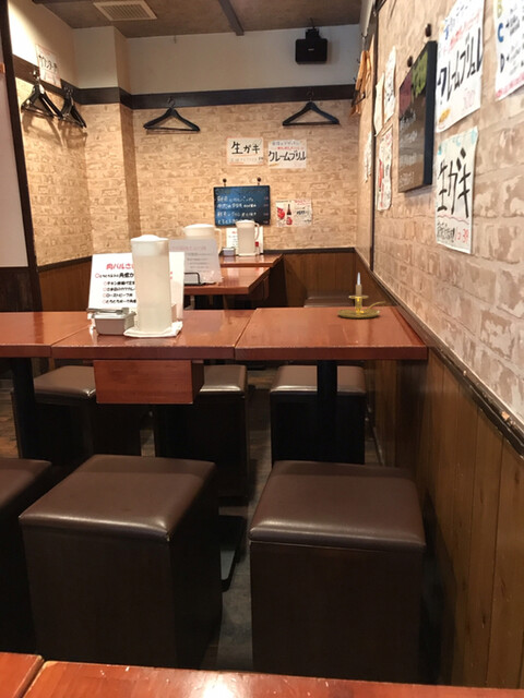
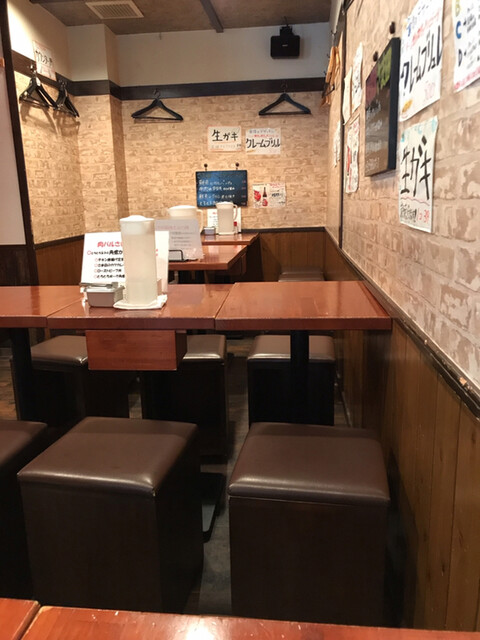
- candle holder (360, 293)
